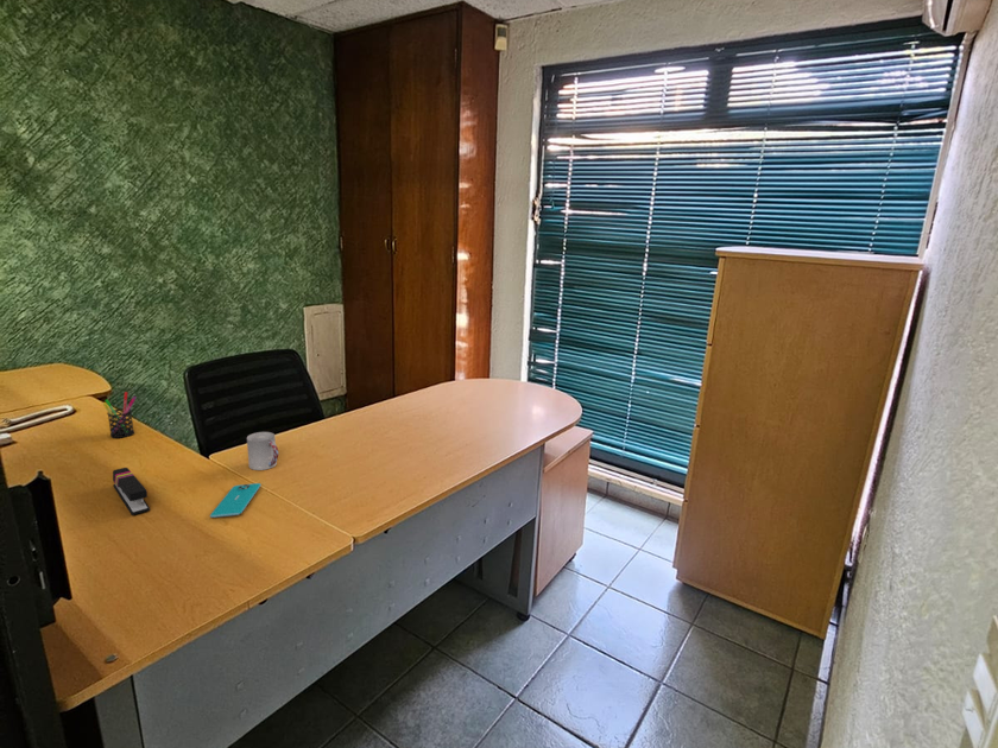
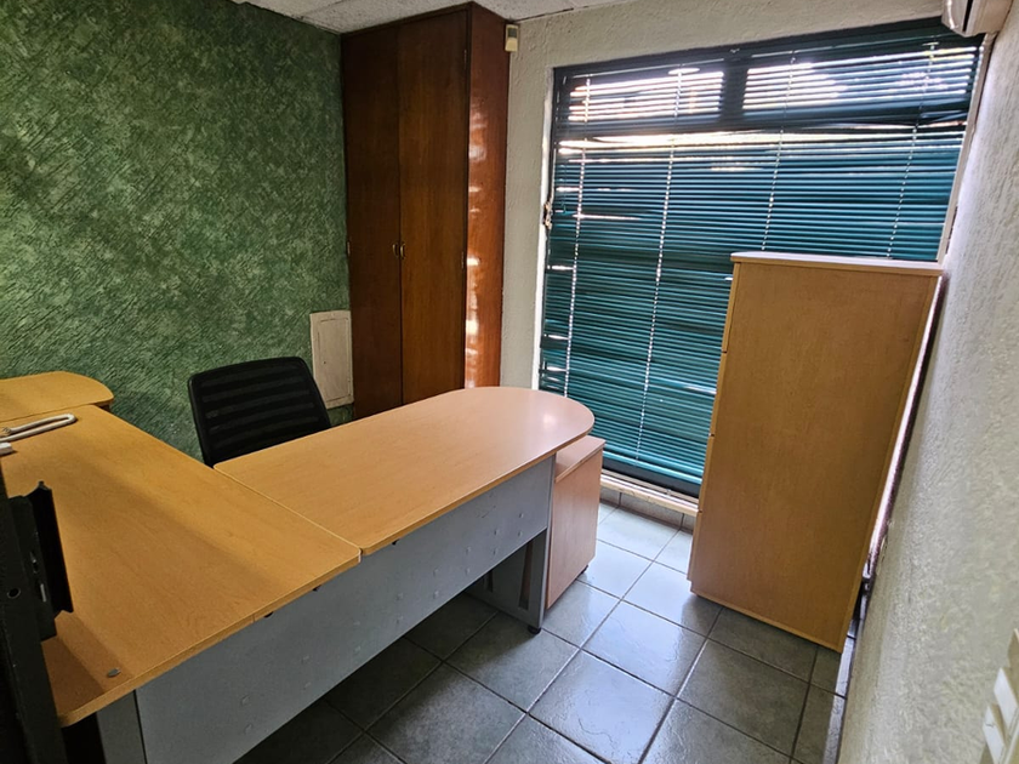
- stapler (130, 488)
- smartphone (236, 499)
- cup (265, 451)
- pen holder (119, 413)
